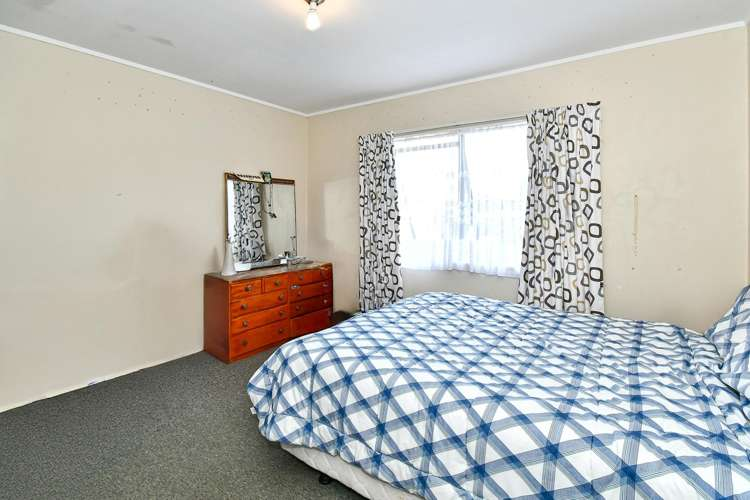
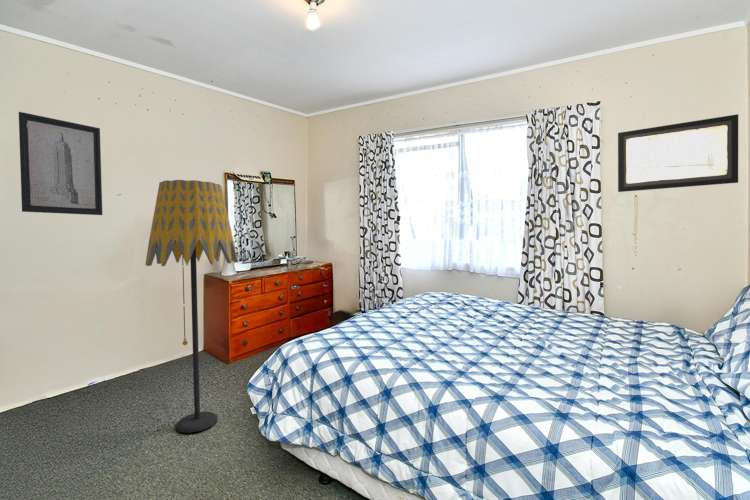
+ wall art (63, 167)
+ floor lamp (194, 304)
+ wall art (673, 156)
